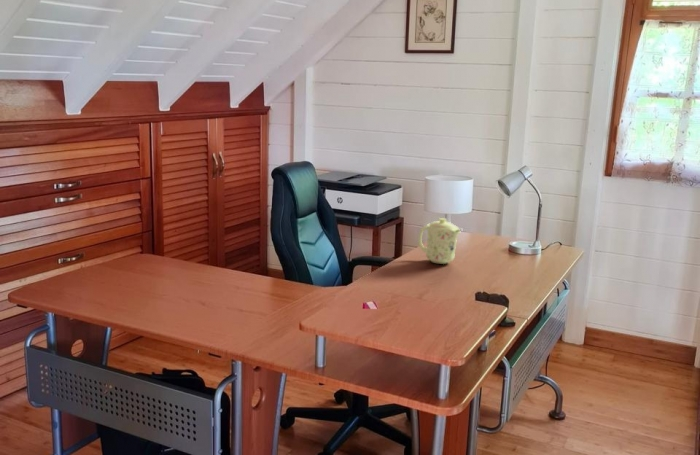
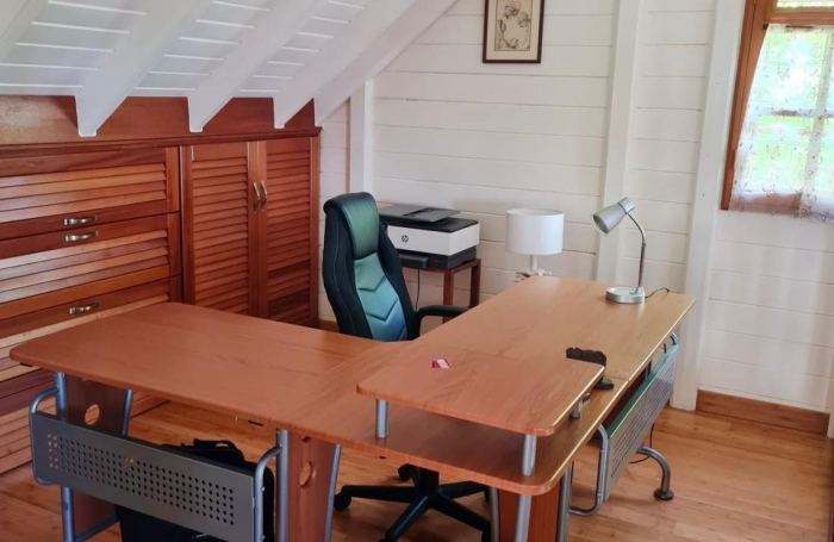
- mug (438, 240)
